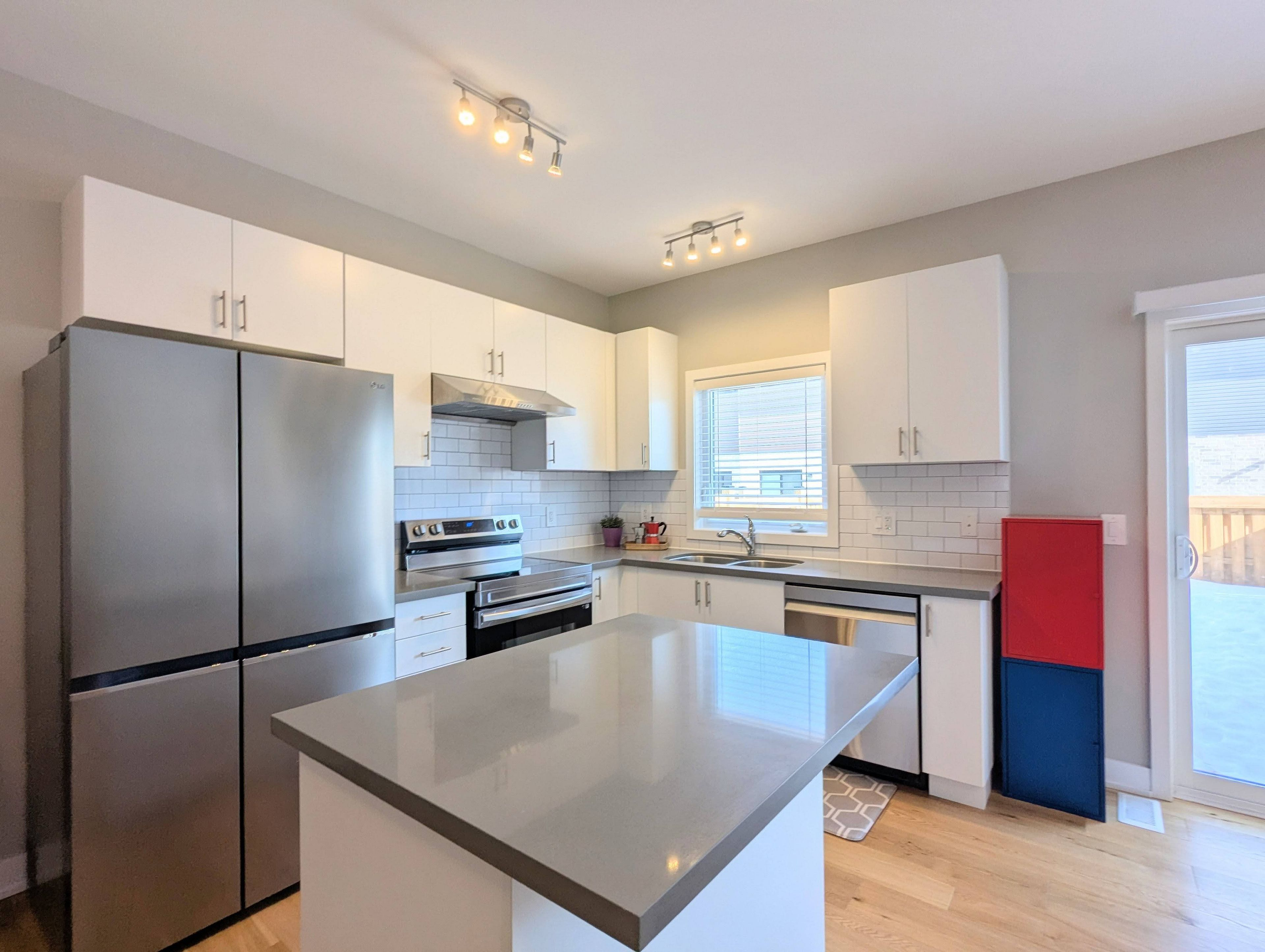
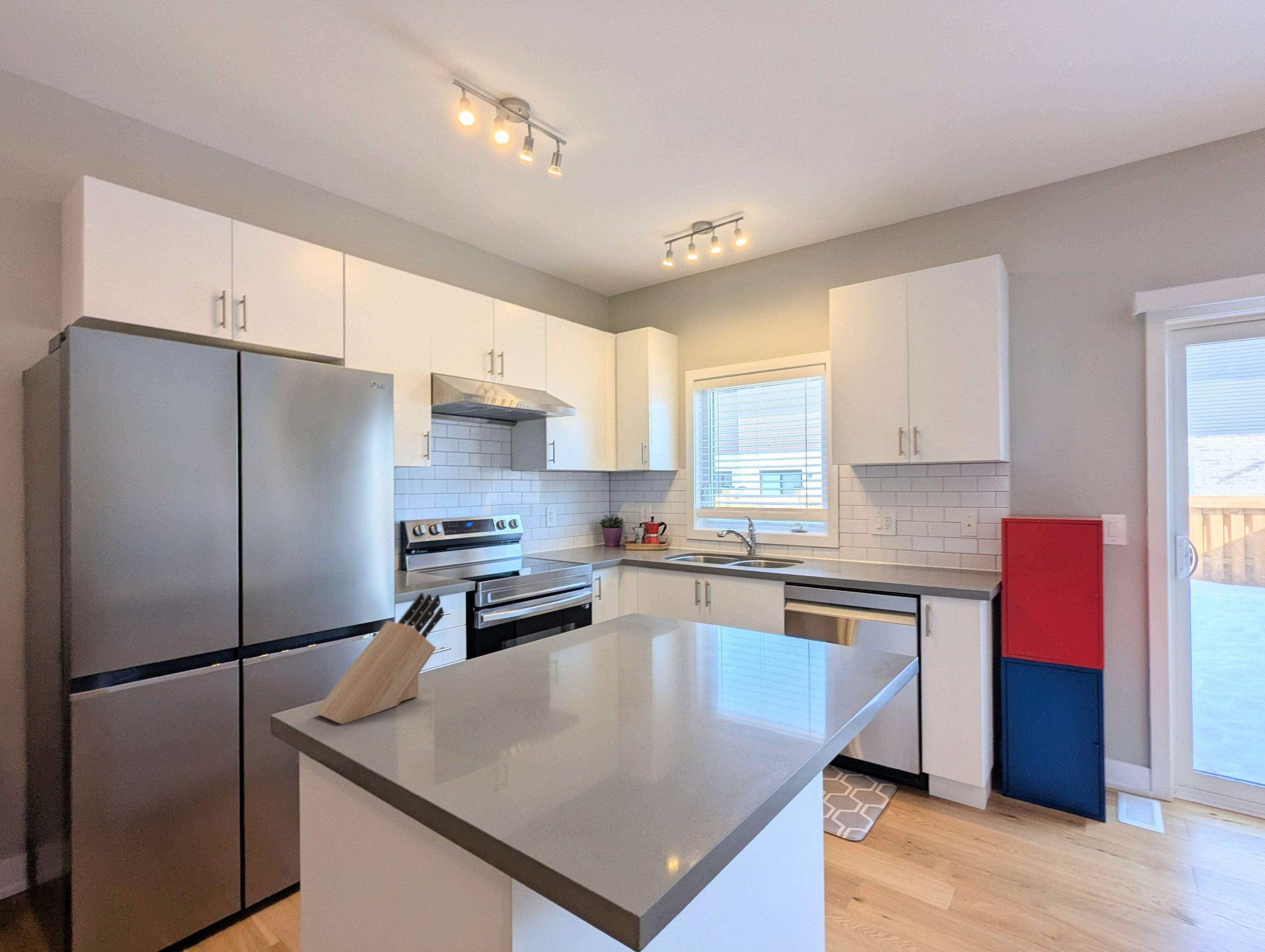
+ knife block (387, 651)
